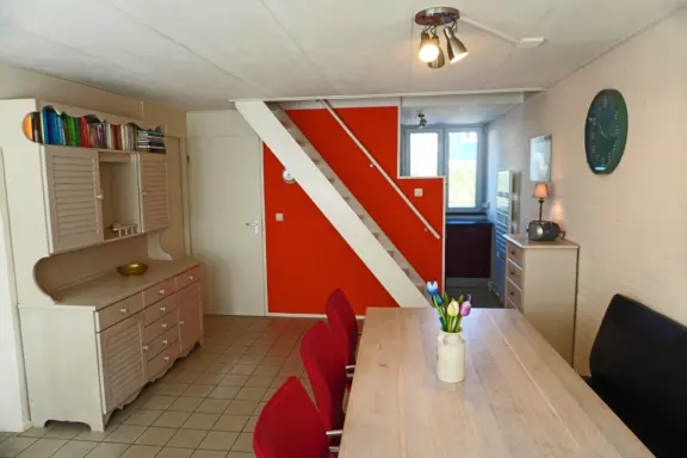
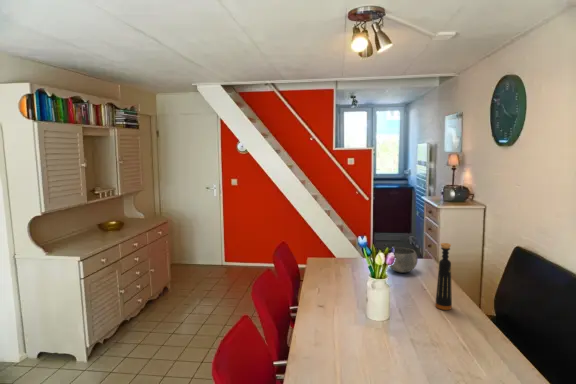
+ bottle (444, 275)
+ bowl (401, 260)
